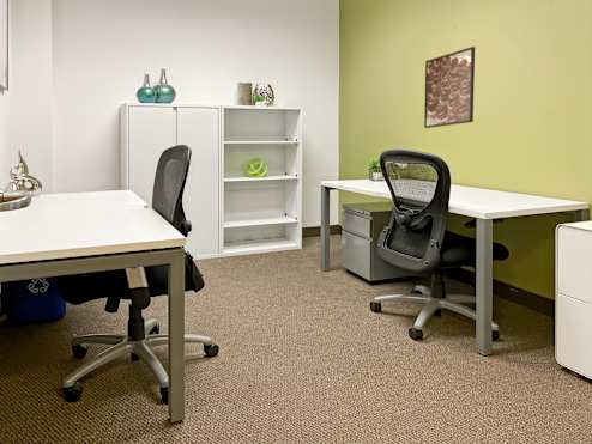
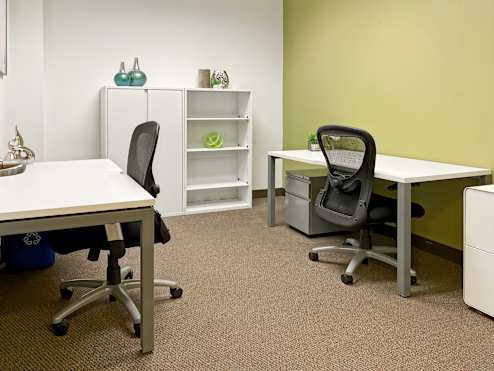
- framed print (447, 90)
